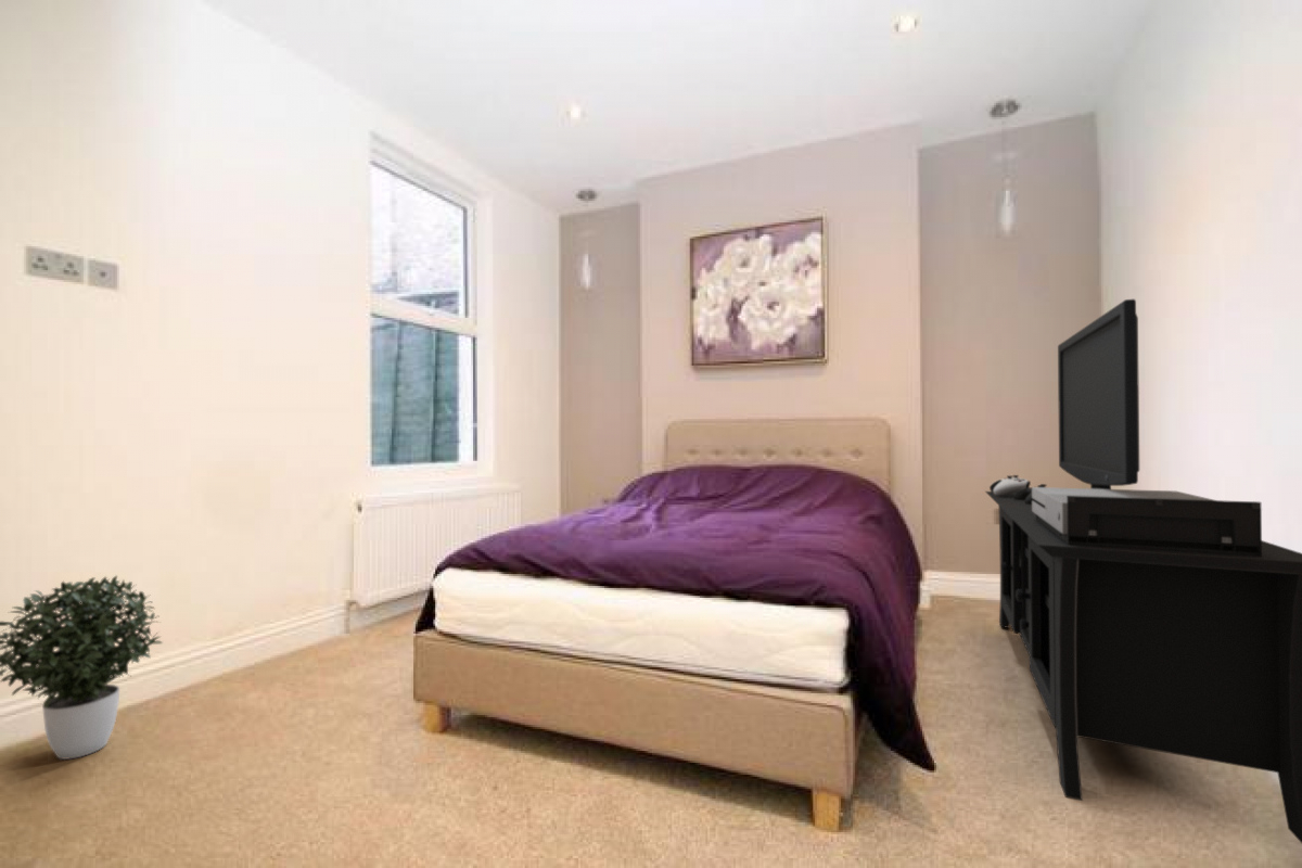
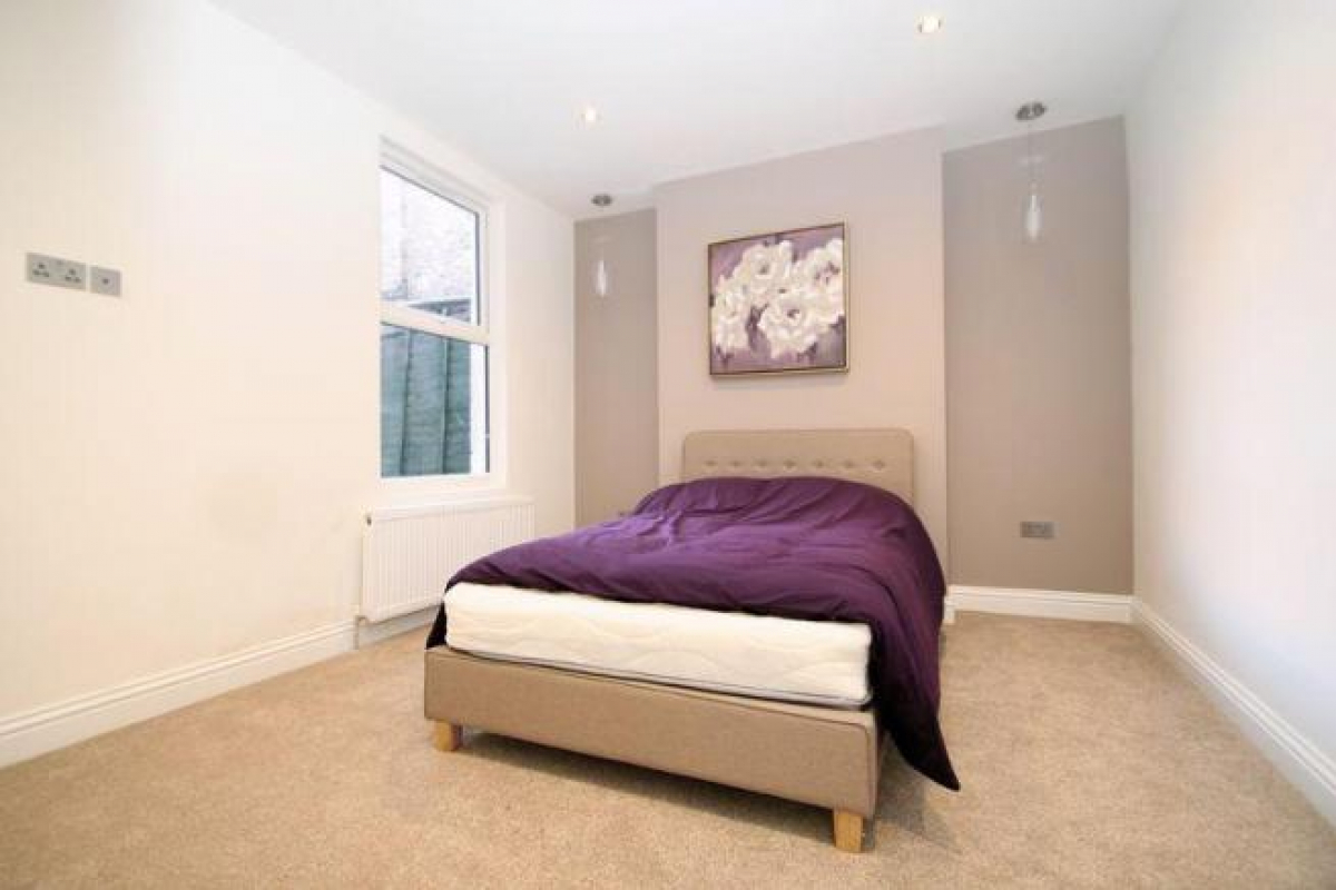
- media console (1090, 510)
- potted plant (85, 663)
